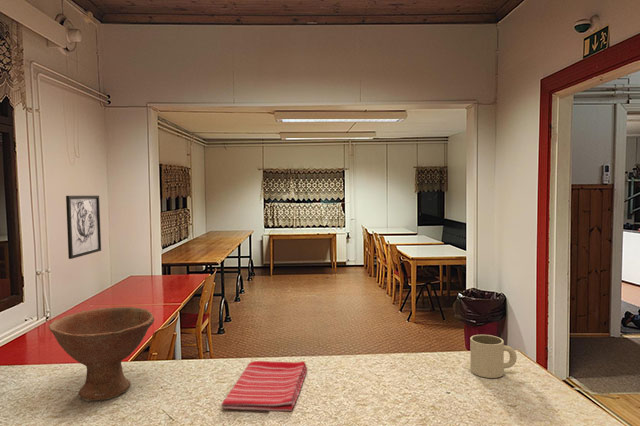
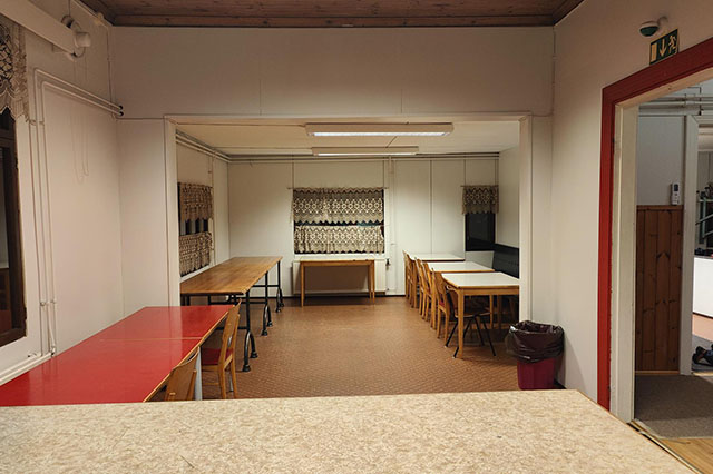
- bowl (103, 352)
- dish towel (268, 382)
- wall art (84, 225)
- mug (493, 355)
